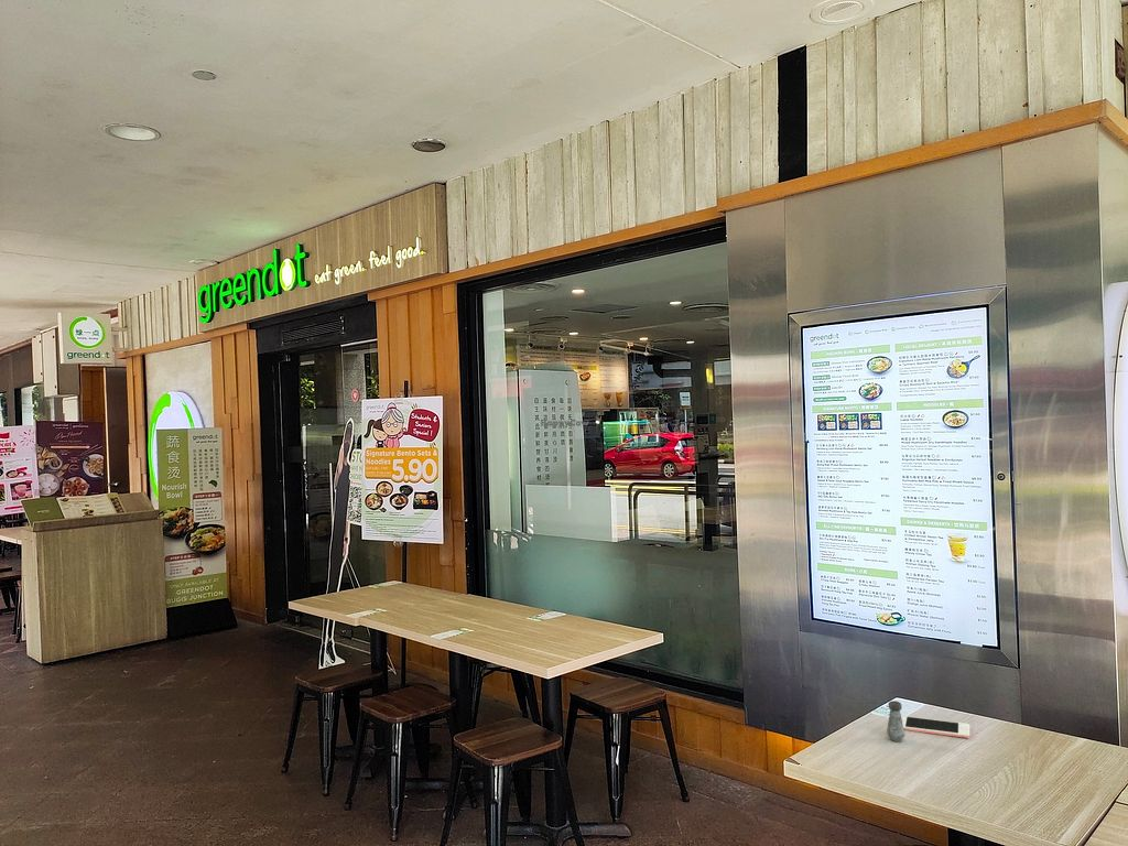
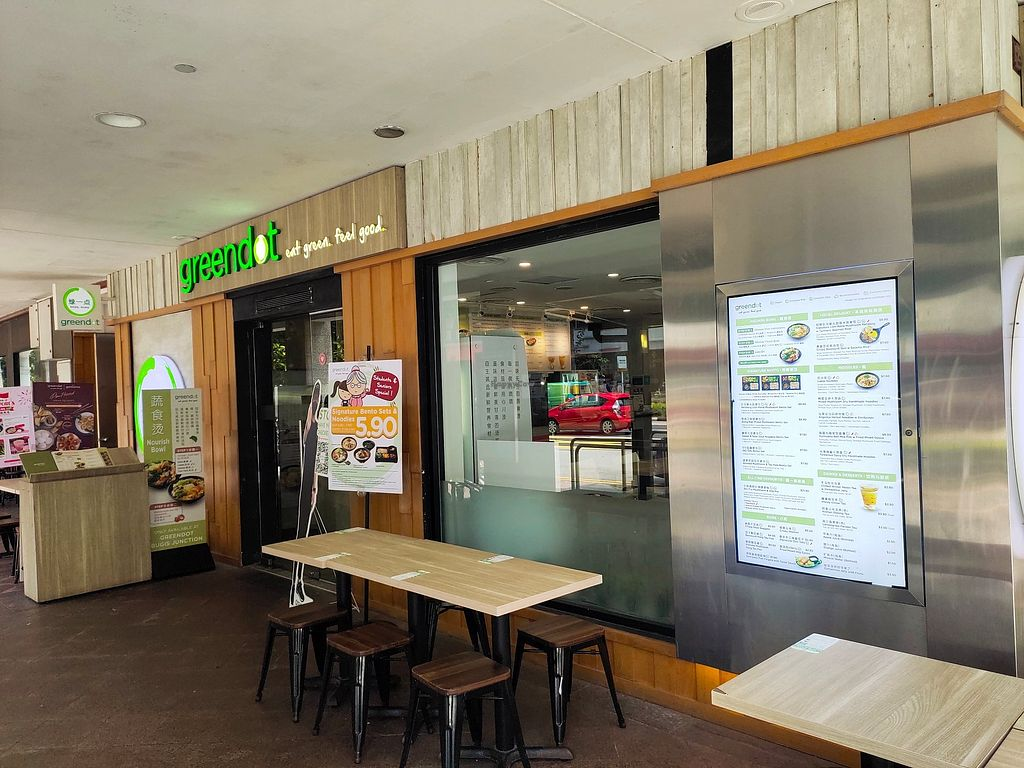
- salt shaker (894, 720)
- cell phone (933, 726)
